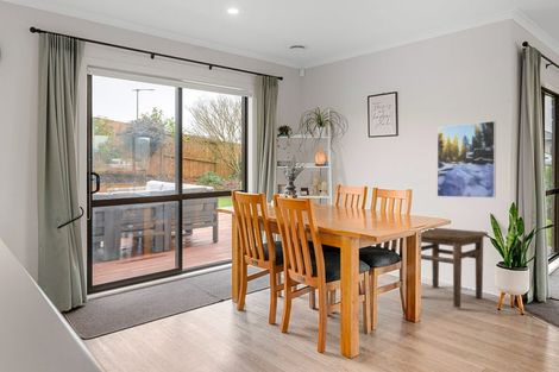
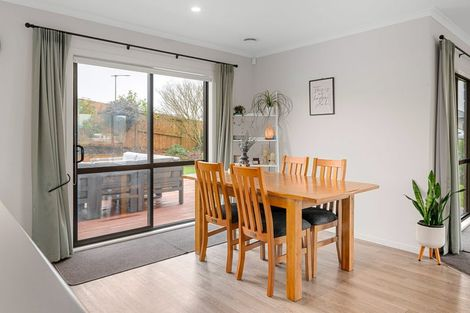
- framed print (465, 160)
- side table (445, 261)
